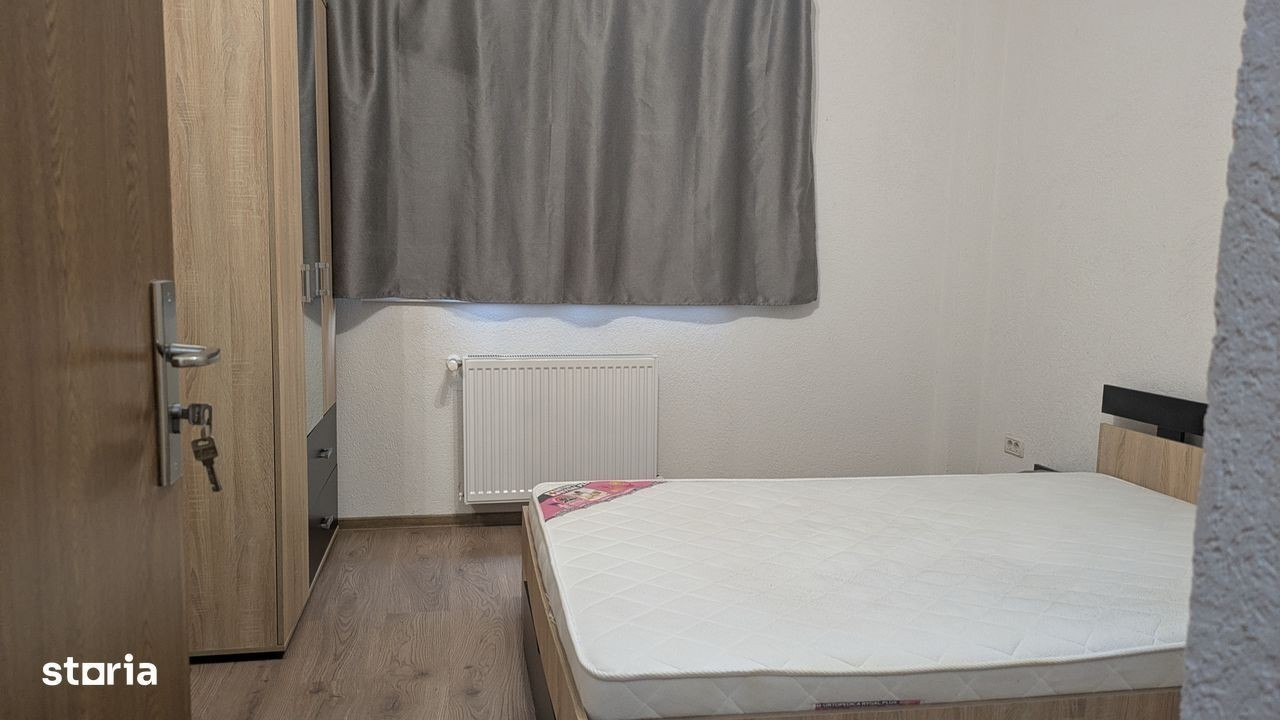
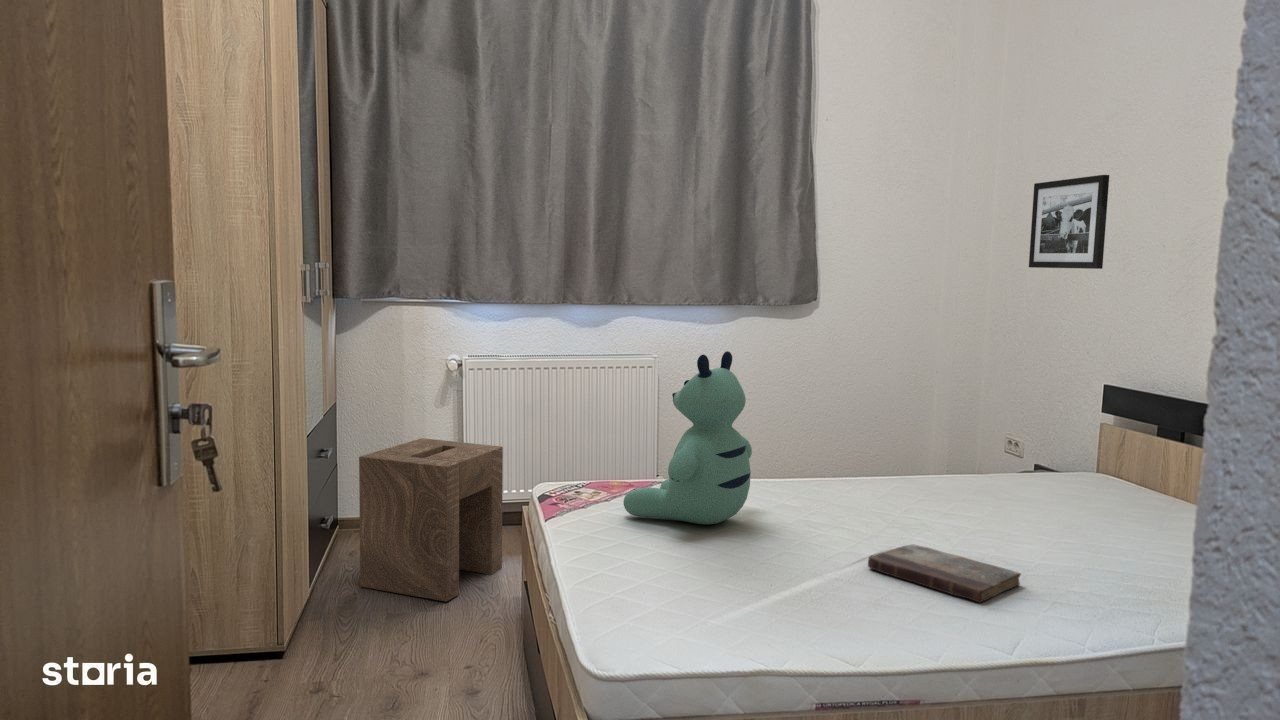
+ stool (433, 514)
+ book (942, 570)
+ picture frame (1066, 224)
+ bear (690, 434)
